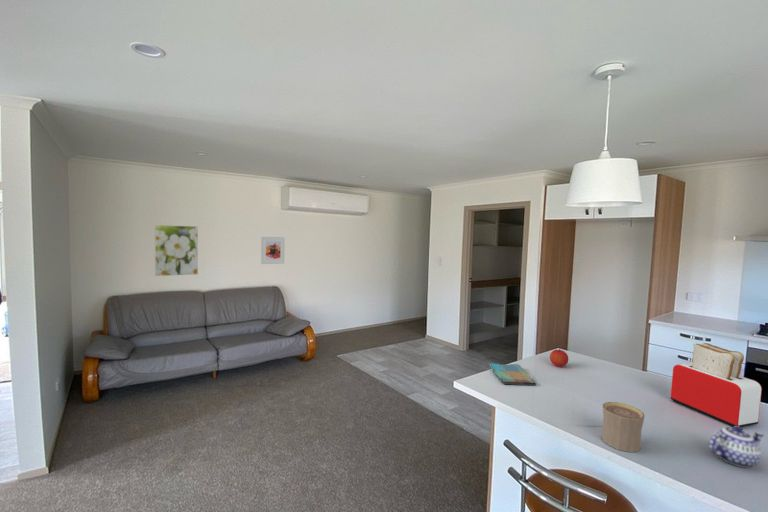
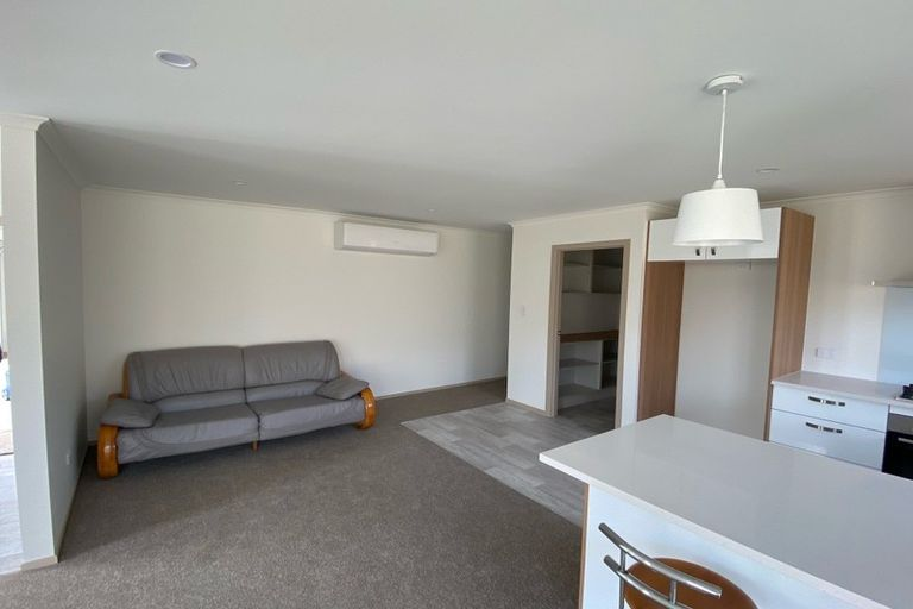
- dish towel (511, 373)
- fruit (559, 357)
- cup (621, 426)
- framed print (273, 250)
- toaster (711, 379)
- teapot (736, 443)
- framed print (176, 250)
